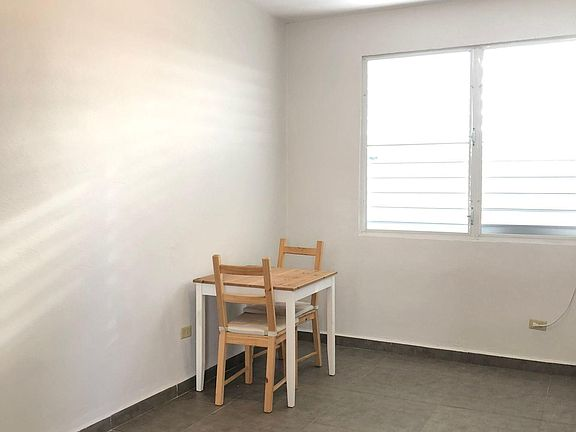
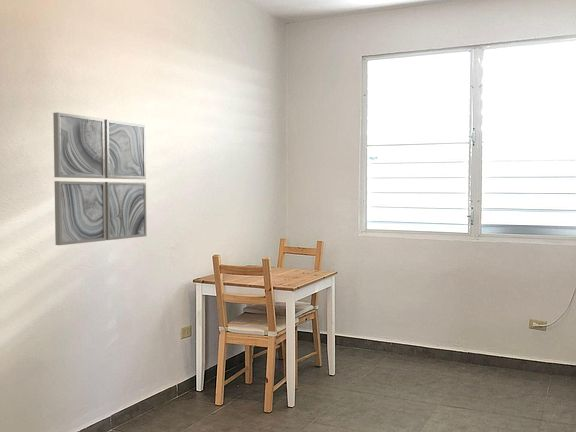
+ wall art (104, 182)
